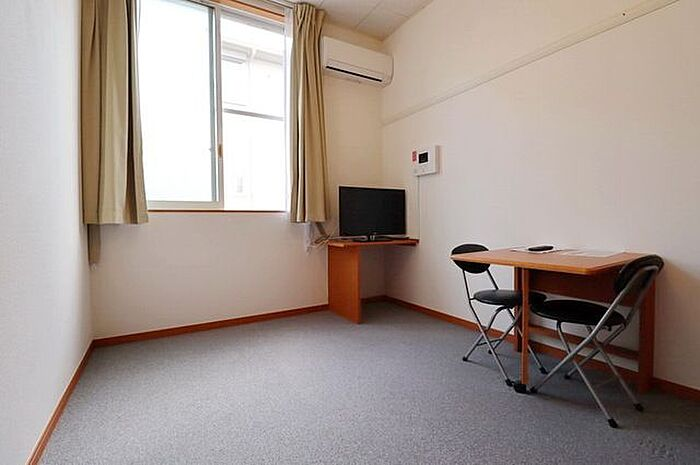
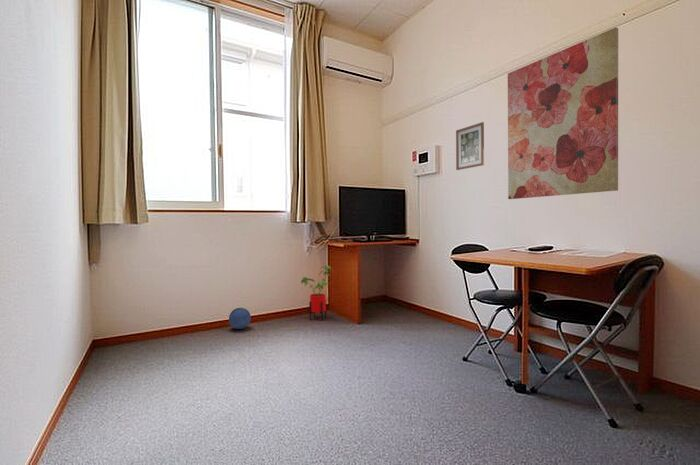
+ house plant (319, 291)
+ wall art (556, 124)
+ ball (239, 318)
+ wall art (469, 147)
